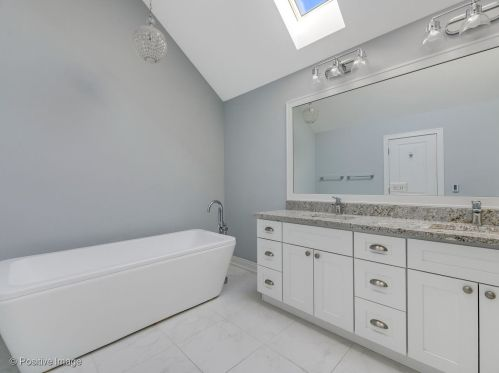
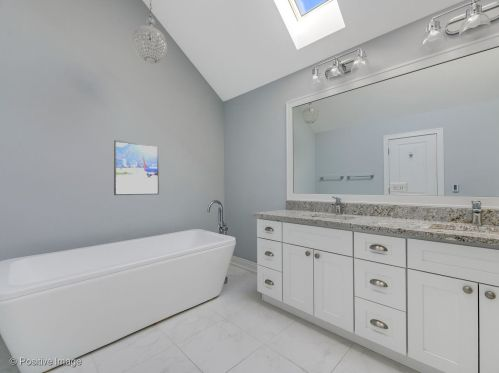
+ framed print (137, 169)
